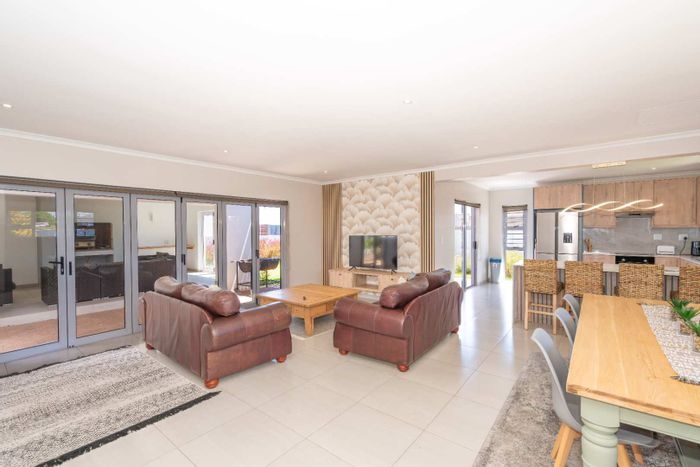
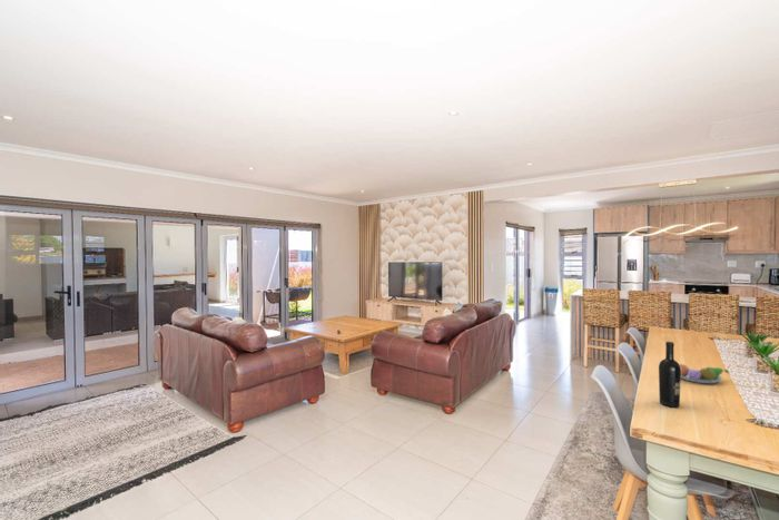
+ wine bottle (669, 373)
+ fruit bowl (698, 370)
